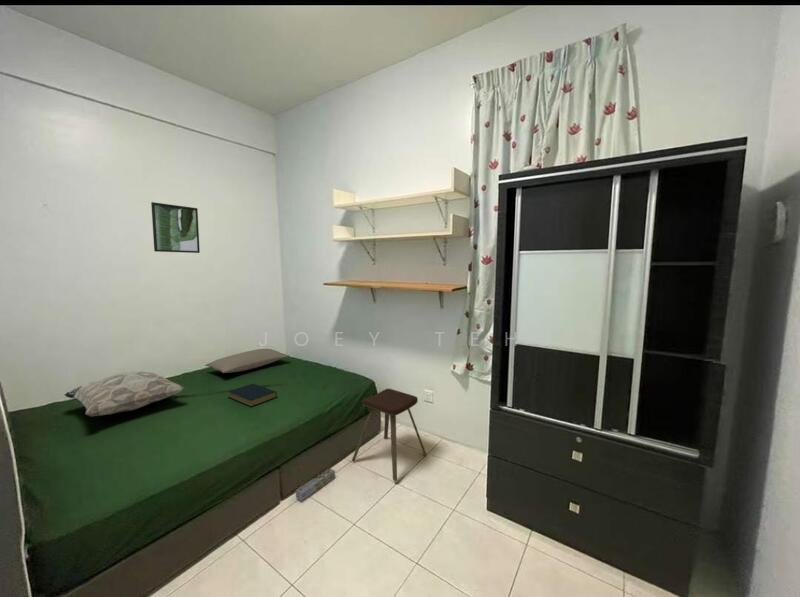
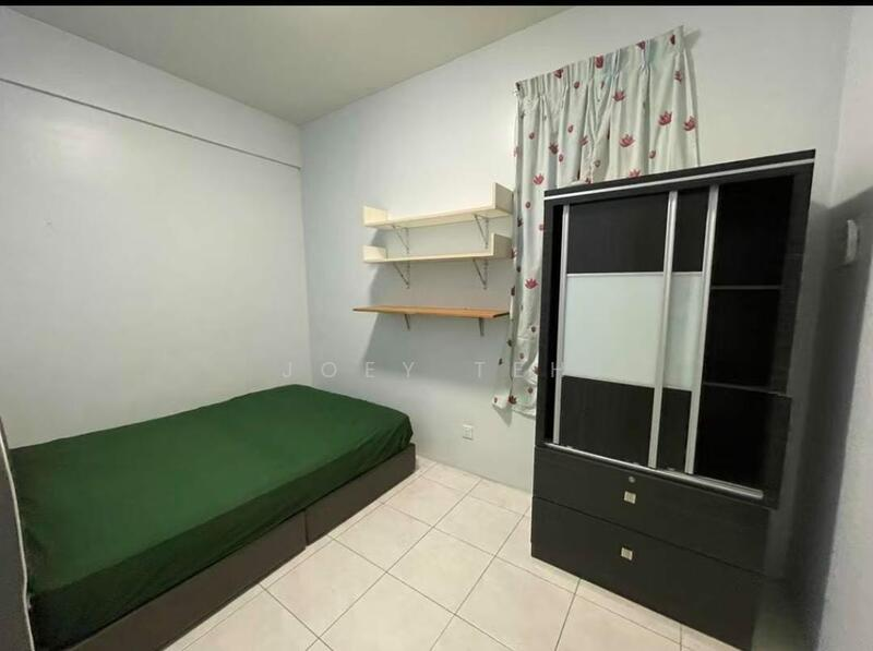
- music stool (391, 428)
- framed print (176, 228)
- decorative pillow (126, 391)
- pillow (249, 360)
- hardback book (252, 394)
- box (316, 483)
